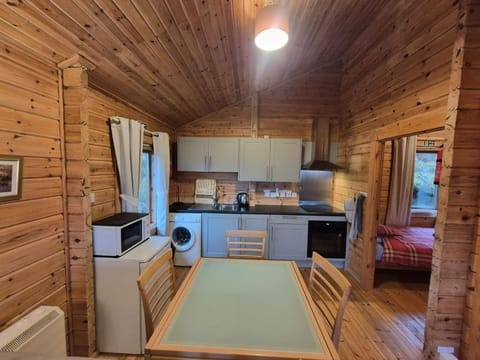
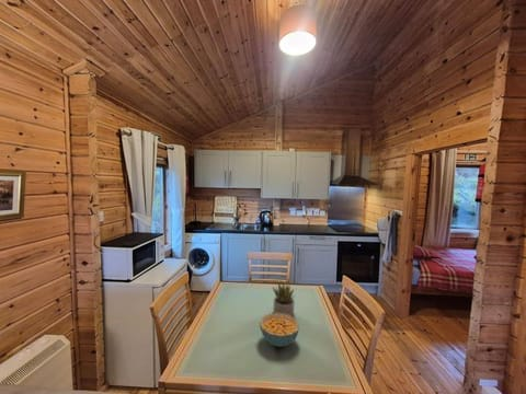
+ cereal bowl (278, 333)
+ succulent plant (284, 298)
